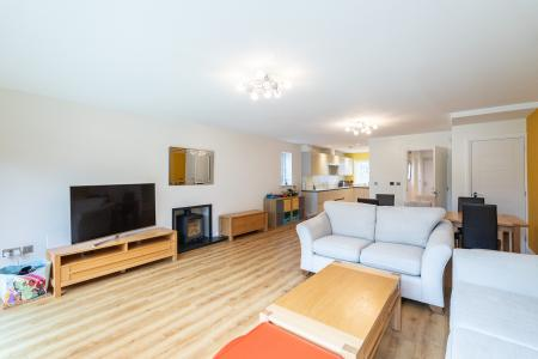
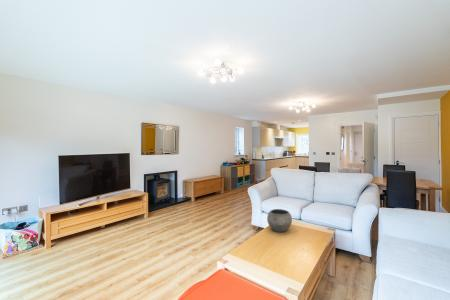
+ bowl (279, 220)
